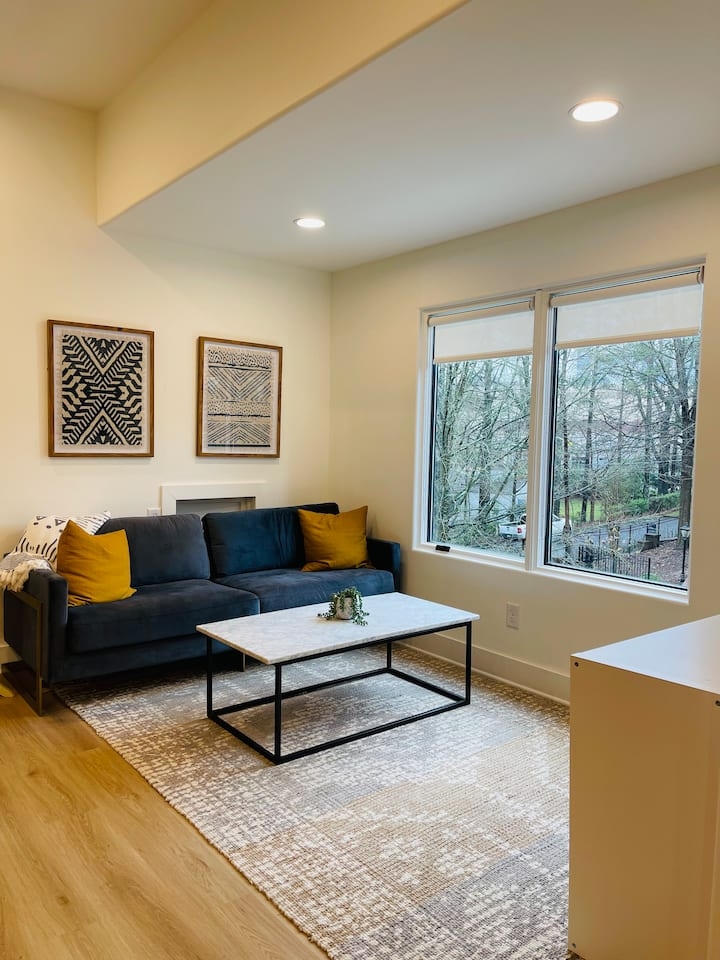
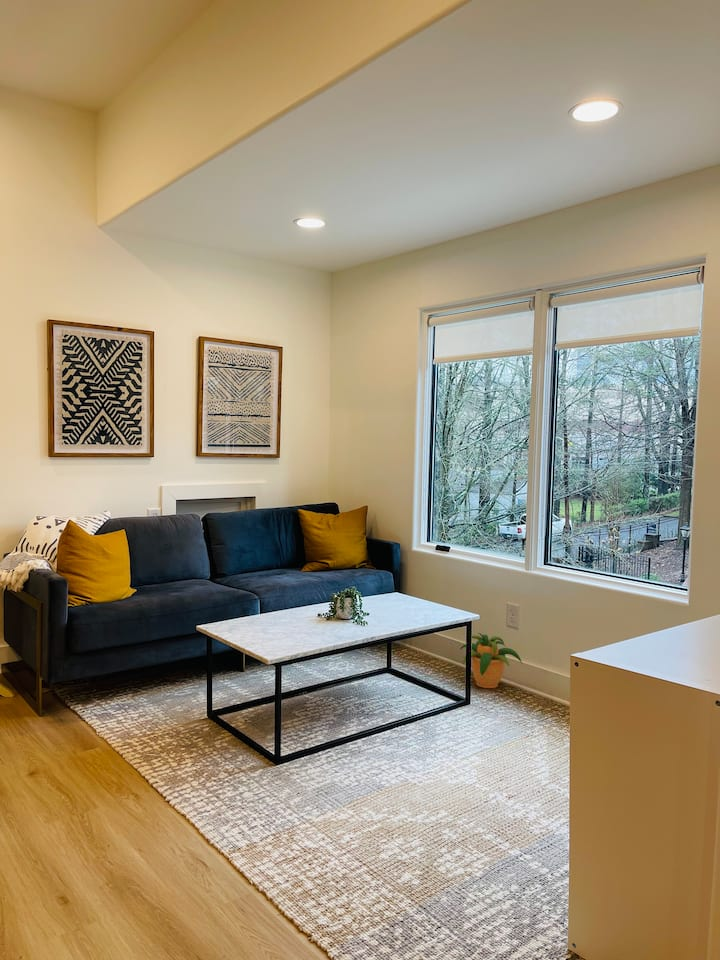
+ potted plant (484, 657)
